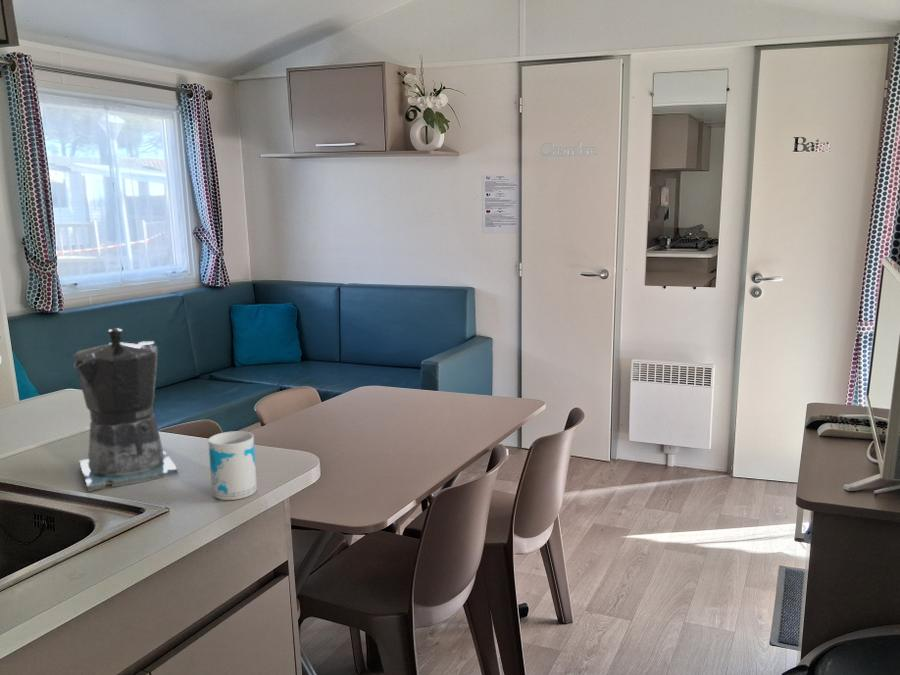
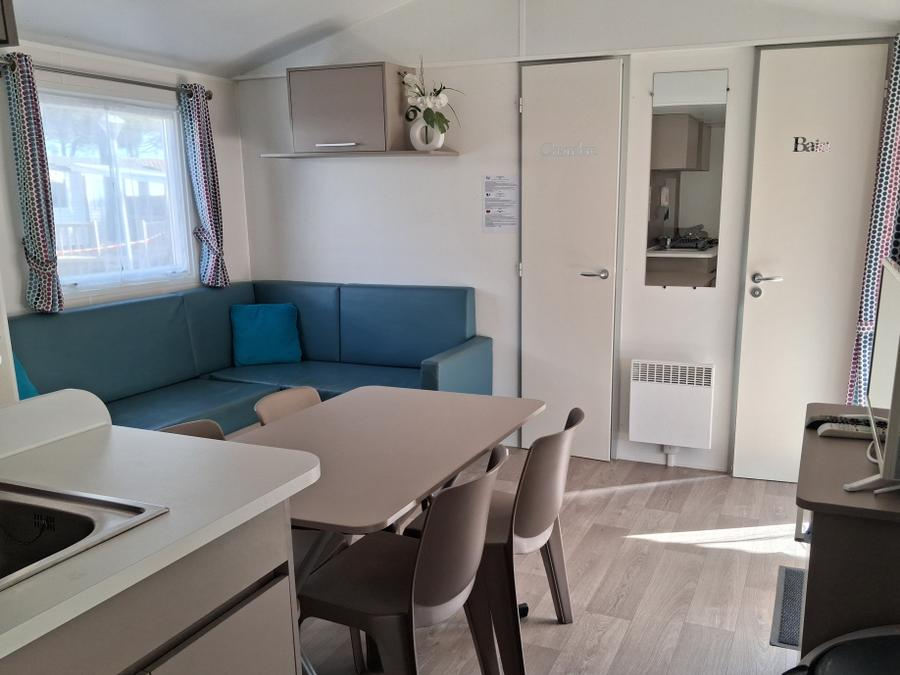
- mug (231, 461)
- coffee maker (121, 400)
